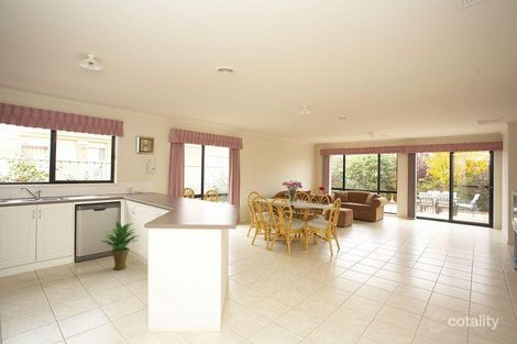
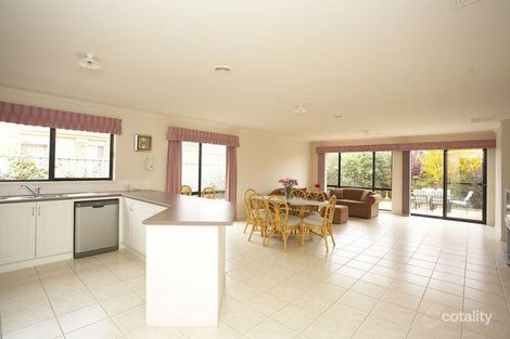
- potted plant (121, 244)
